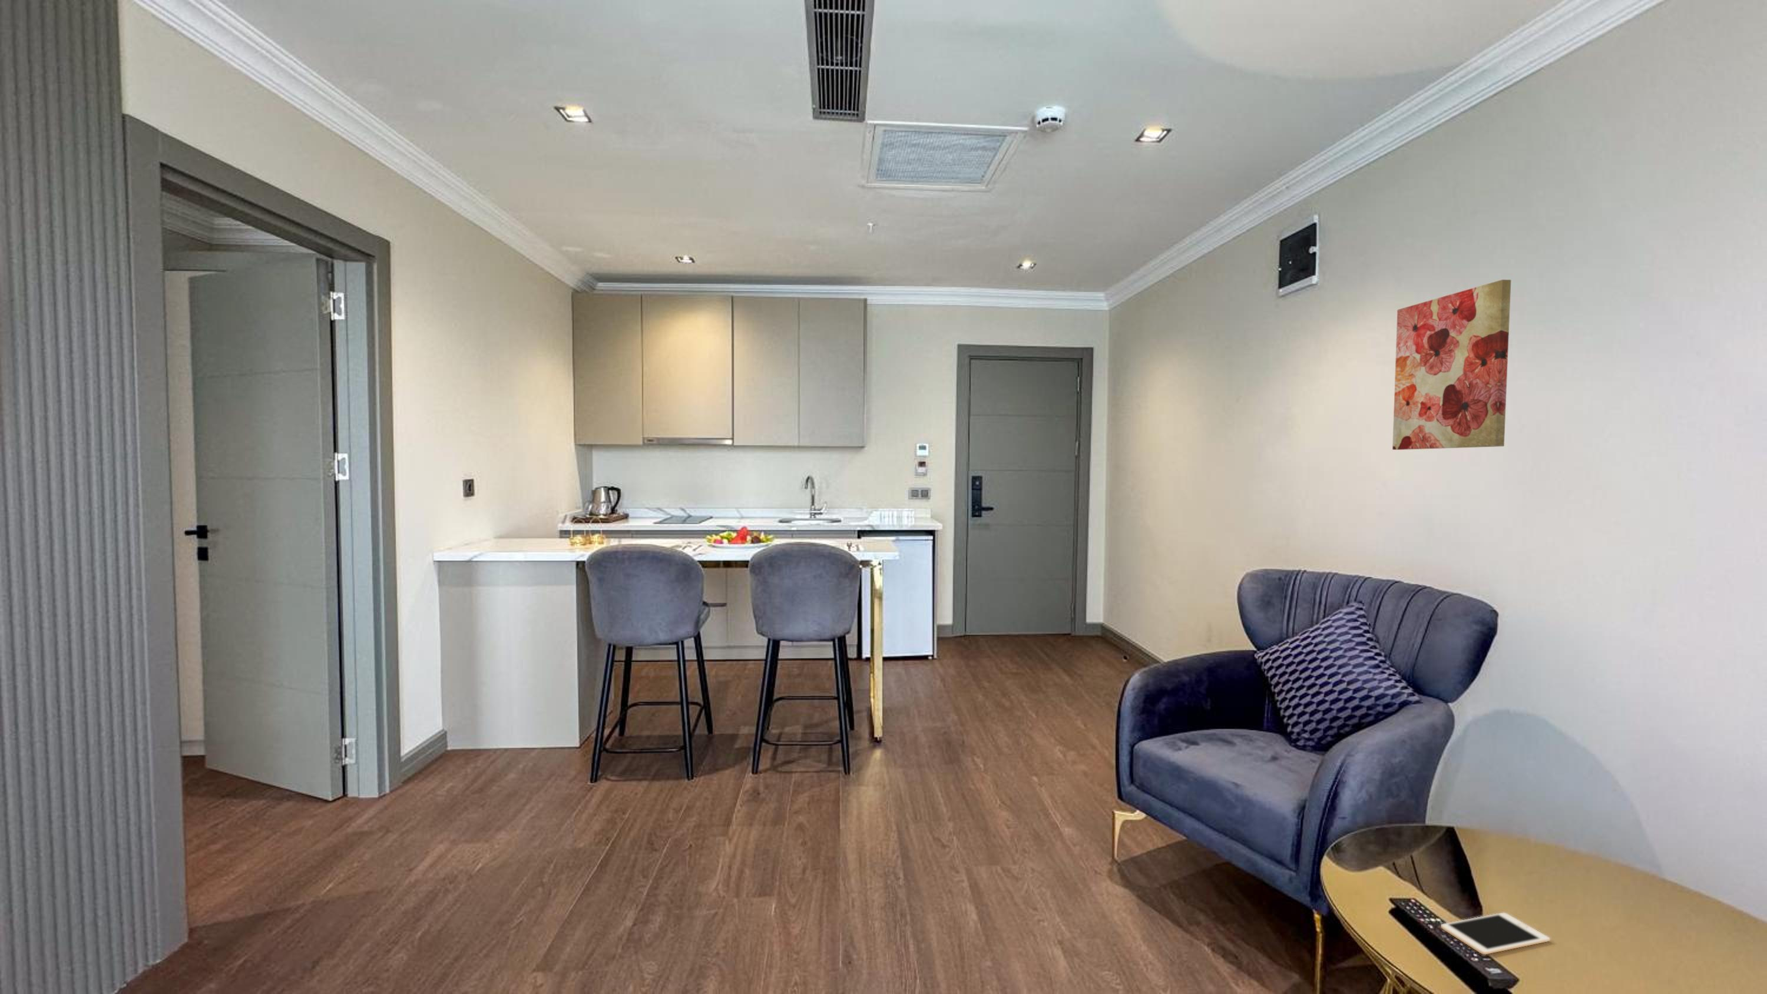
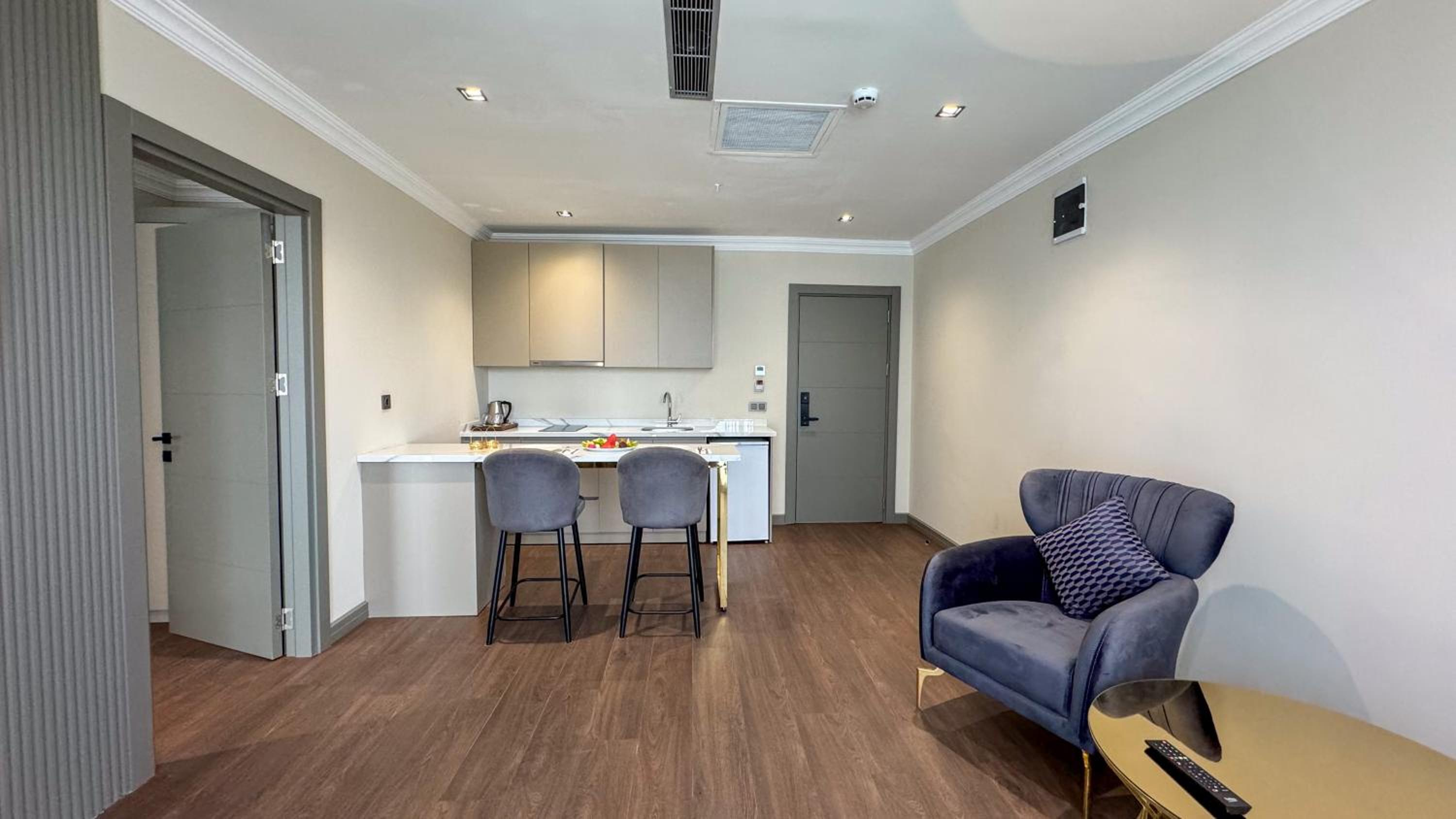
- cell phone (1494, 933)
- wall art (1445, 373)
